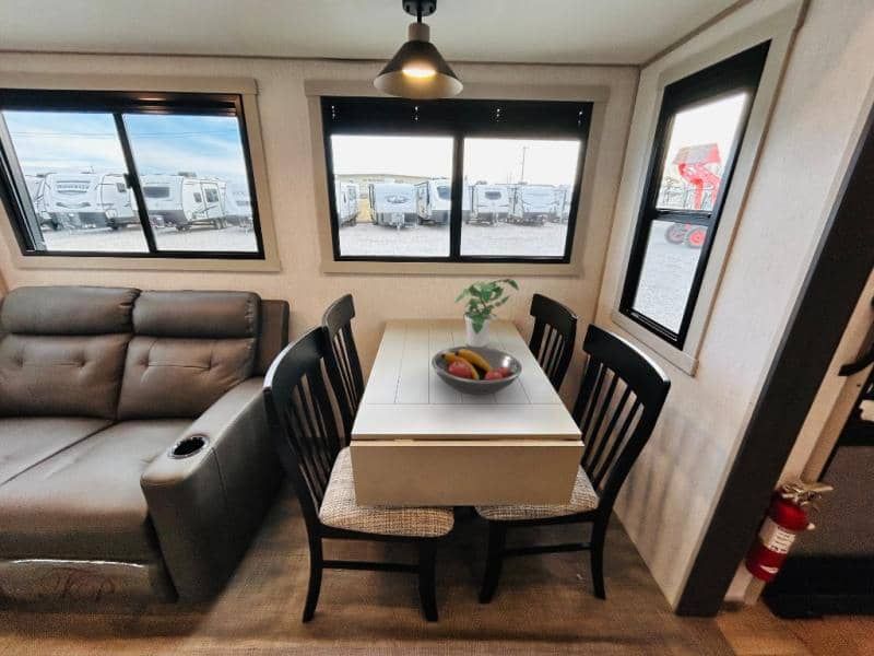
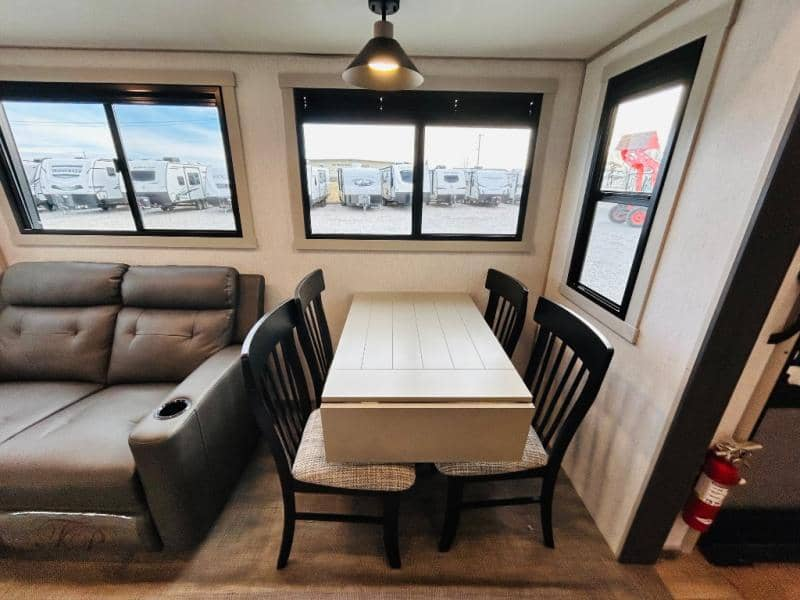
- fruit bowl (475, 370)
- potted plant (484, 312)
